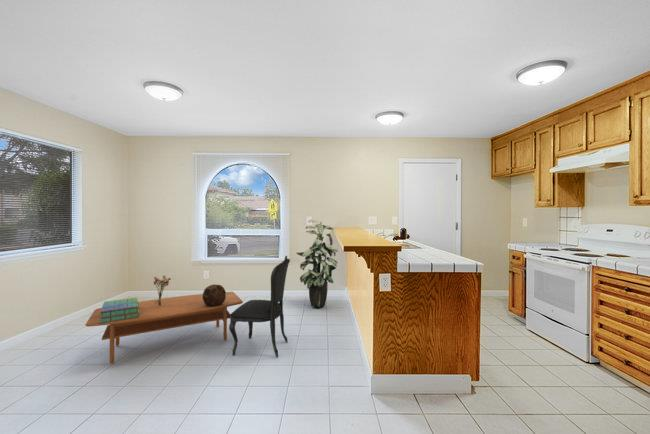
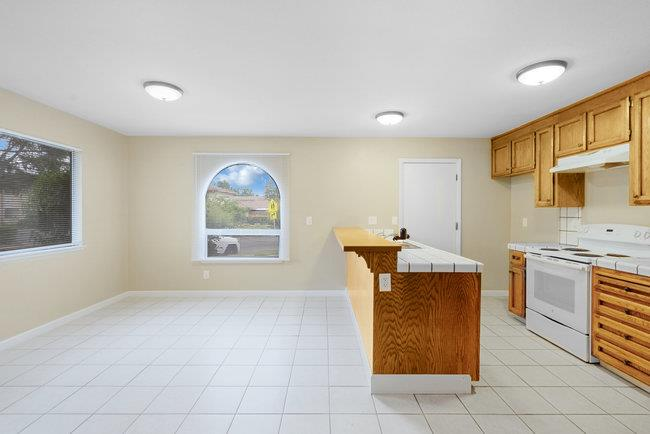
- bouquet (161, 290)
- coffee table (172, 323)
- indoor plant (316, 262)
- stack of books (120, 308)
- soccer ball (214, 294)
- dining chair (263, 301)
